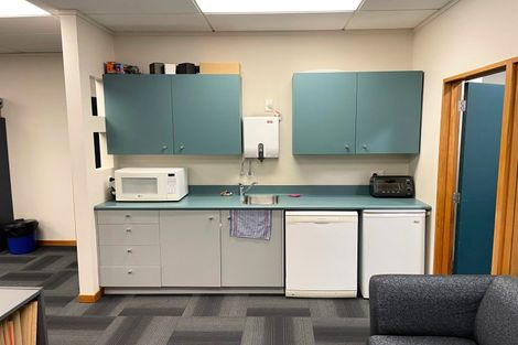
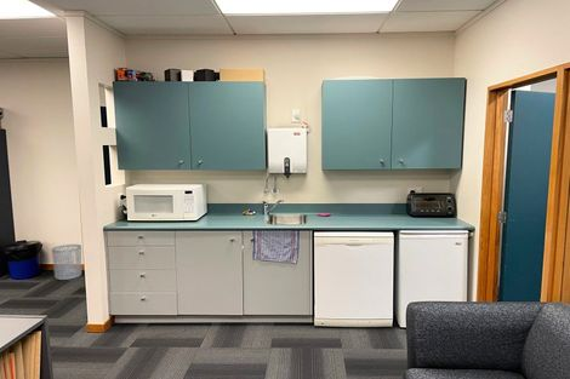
+ waste bin (67, 262)
